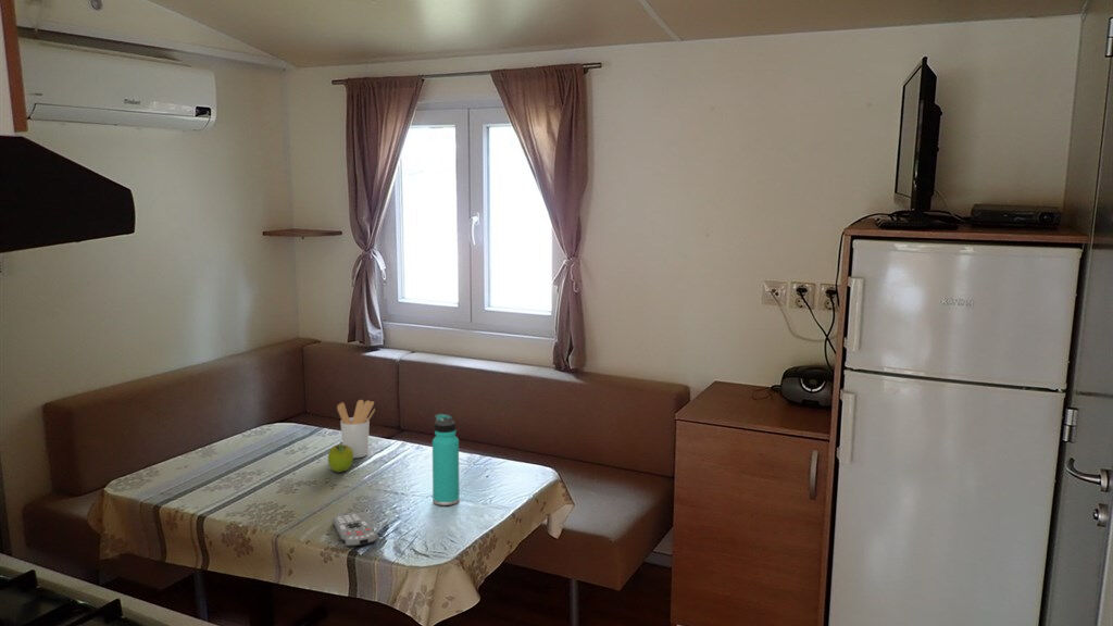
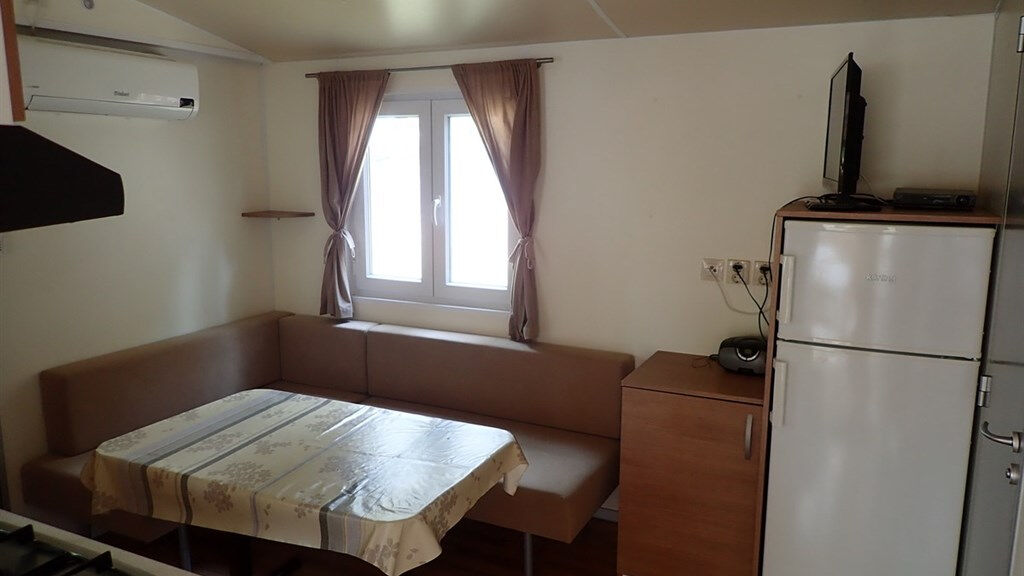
- utensil holder (358, 427)
- fruit (340, 456)
- remote control (353, 528)
- thermos bottle (446, 459)
